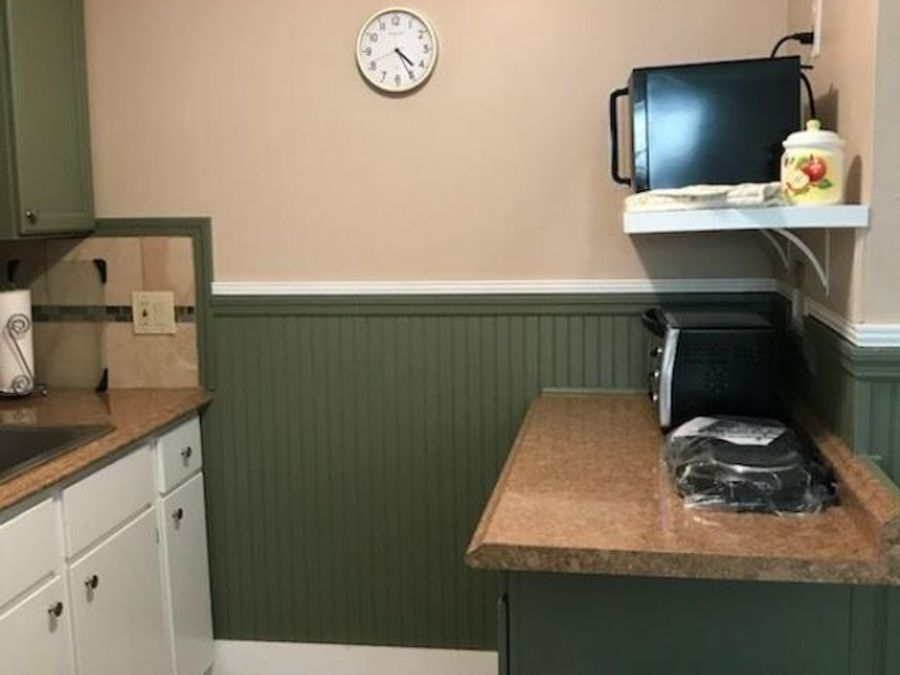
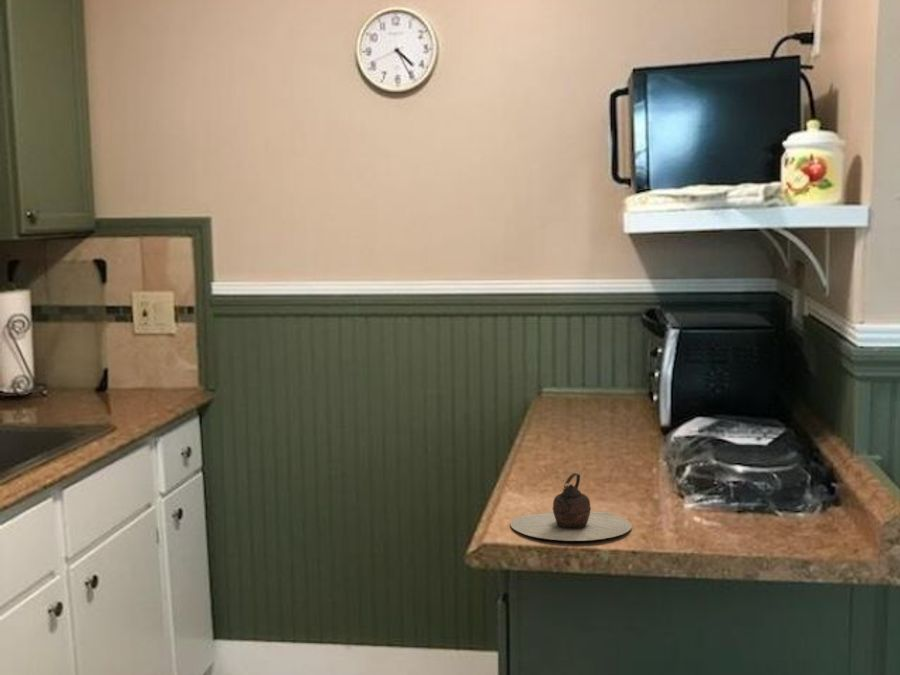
+ teapot (570, 498)
